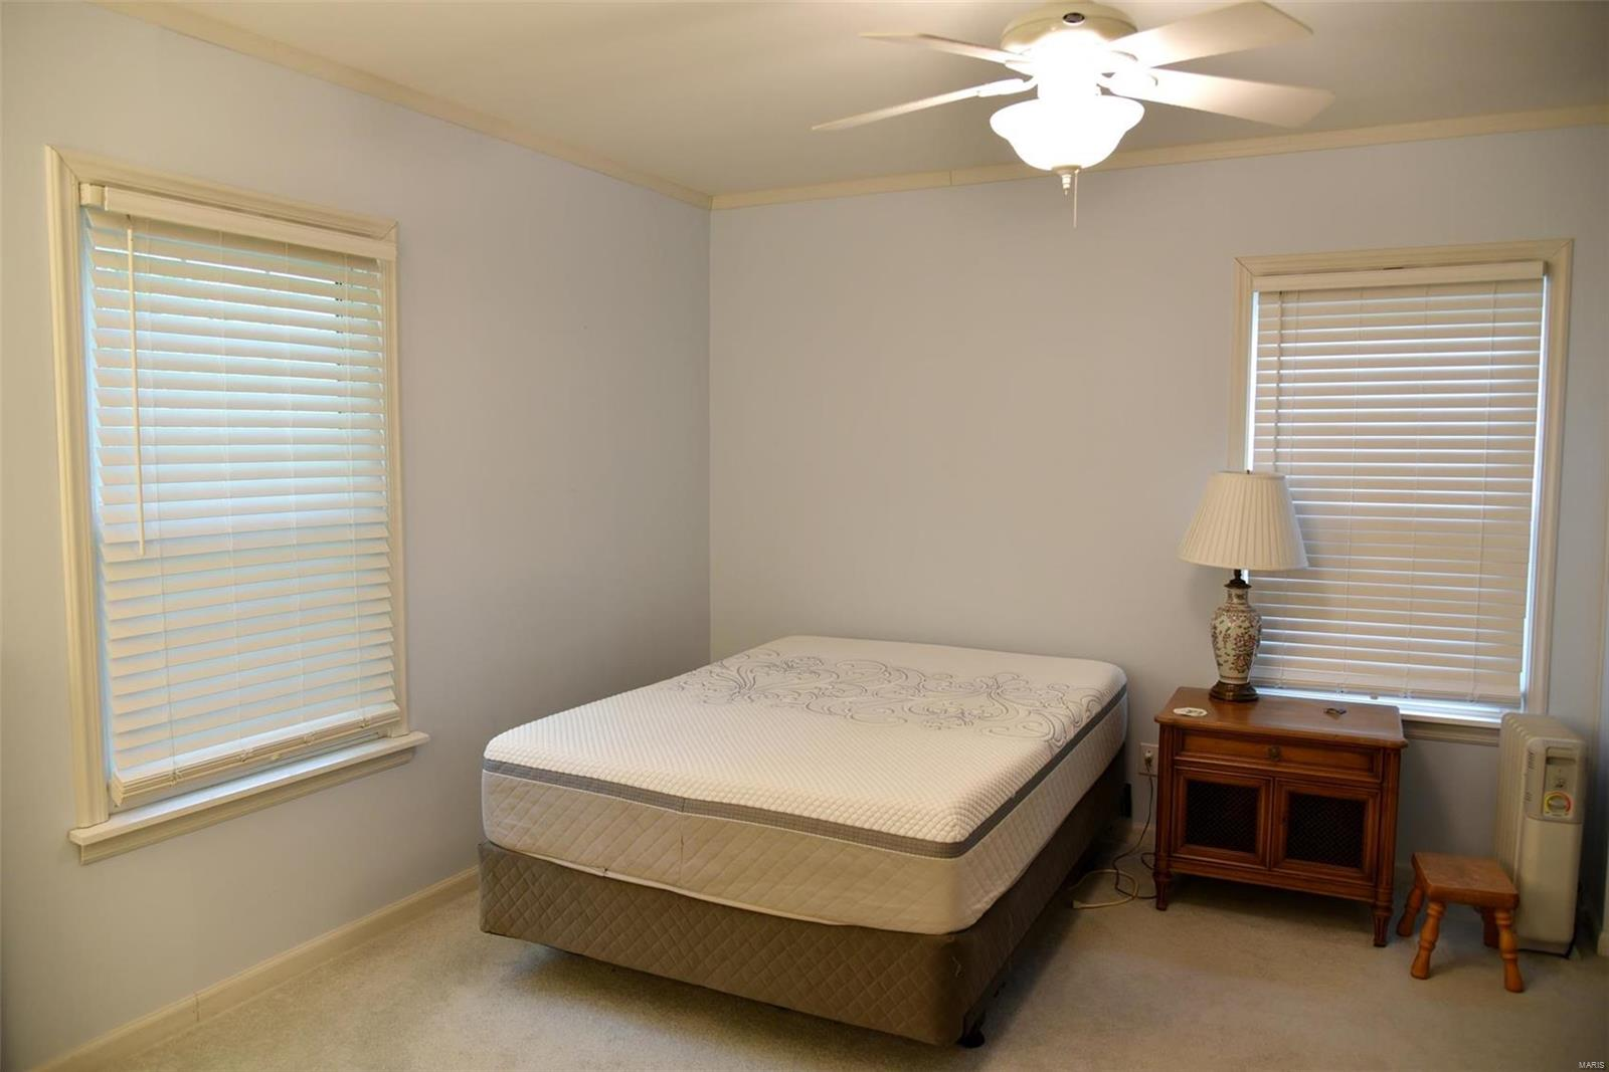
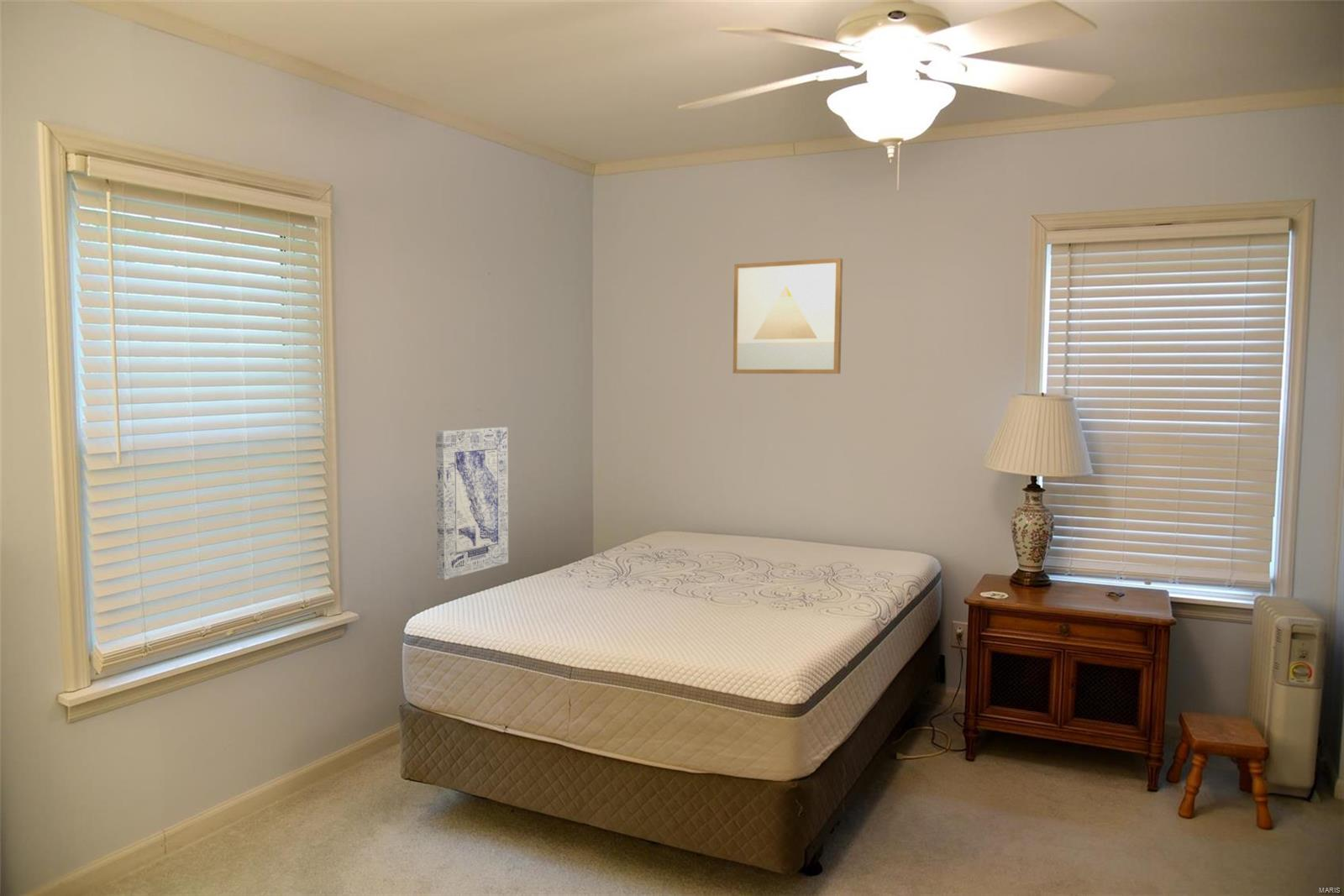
+ wall art (786, 317)
+ wall art (474, 500)
